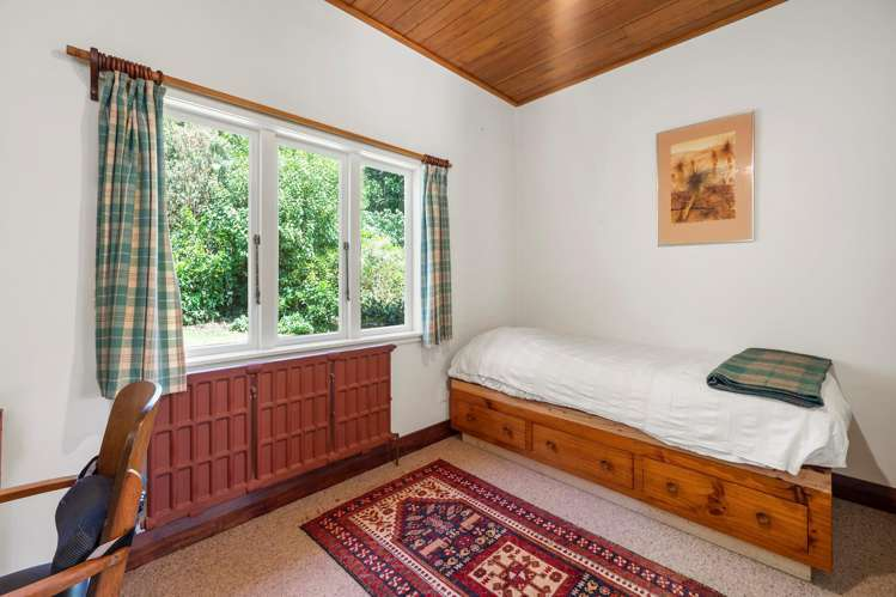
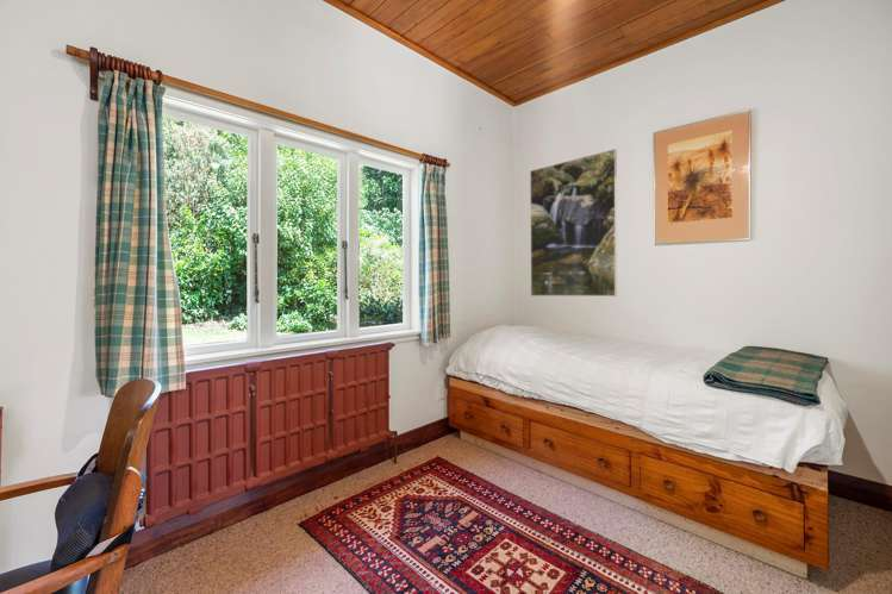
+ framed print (569, 229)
